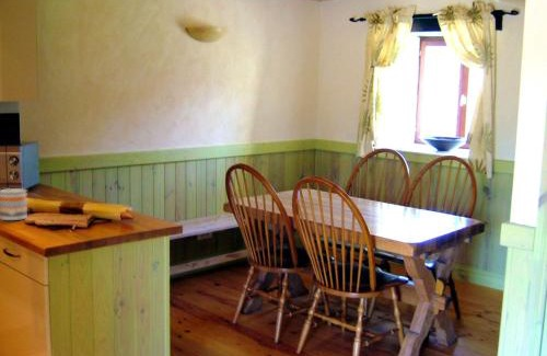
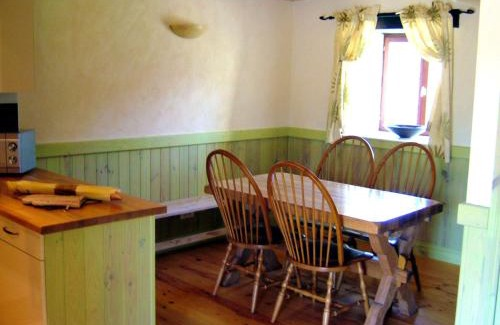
- mug (13, 204)
